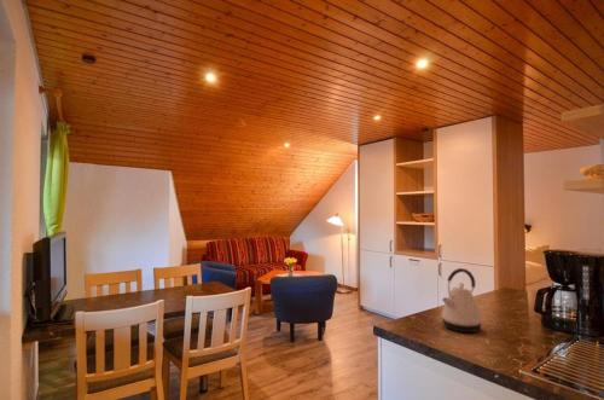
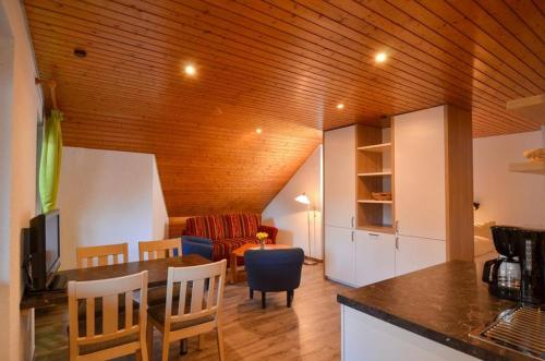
- kettle (460, 297)
